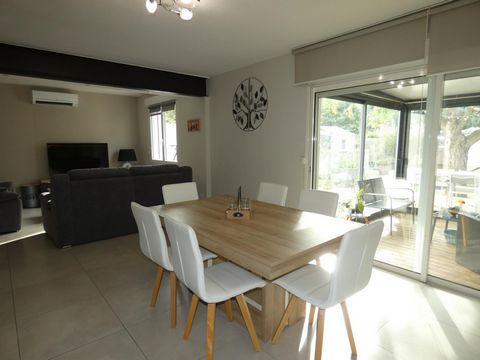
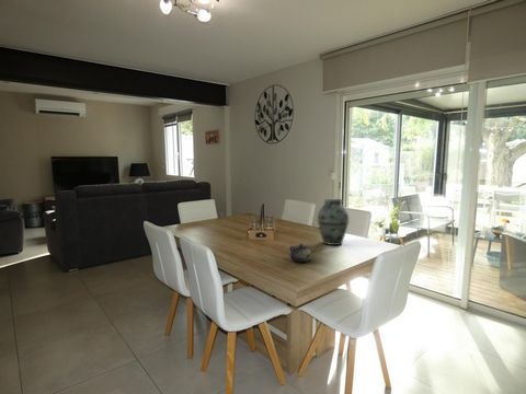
+ vase (332, 221)
+ teapot (301, 252)
